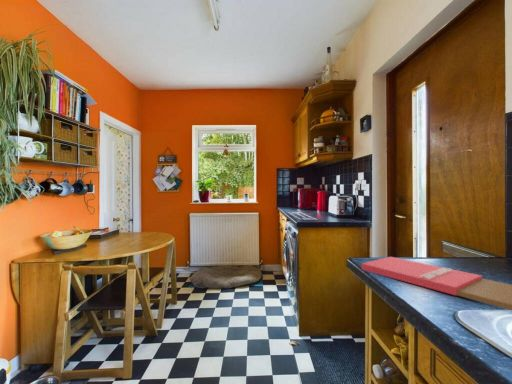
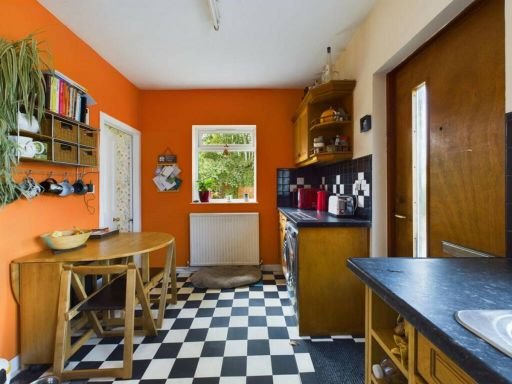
- cutting board (452, 279)
